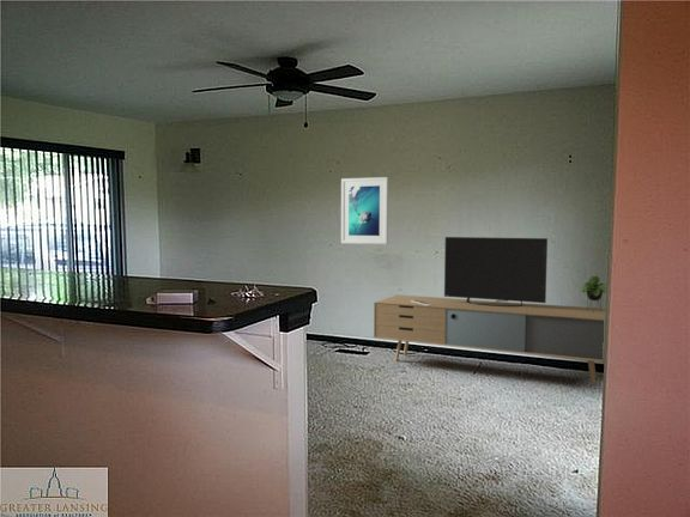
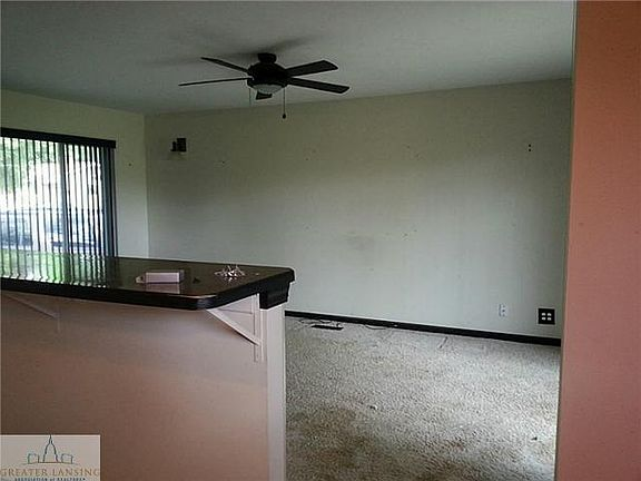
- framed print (363, 211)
- media console (491, 303)
